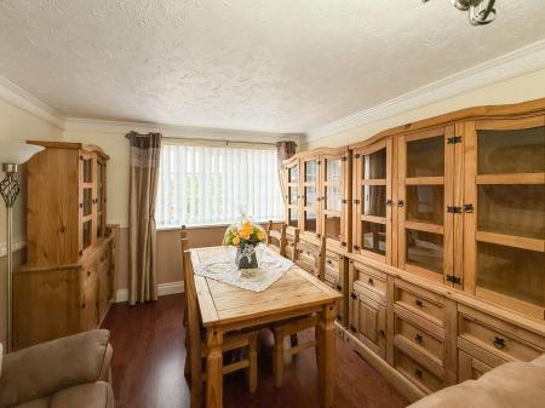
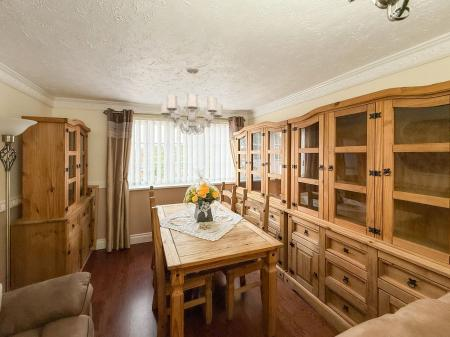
+ chandelier (192, 101)
